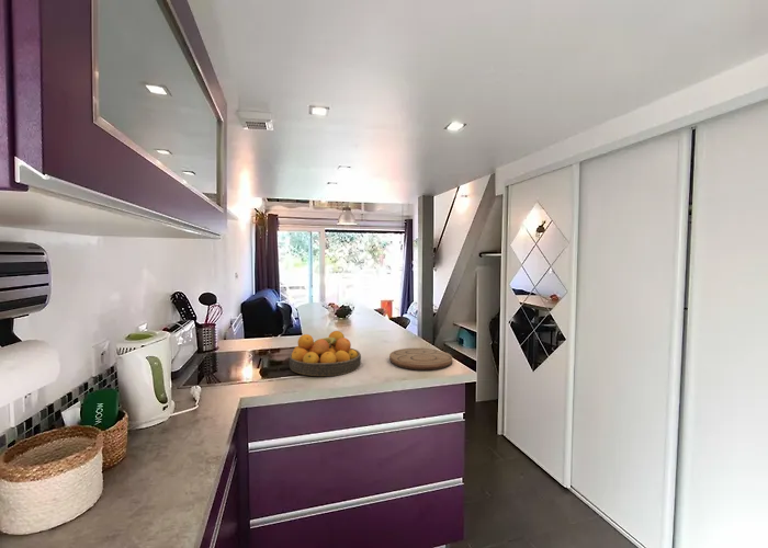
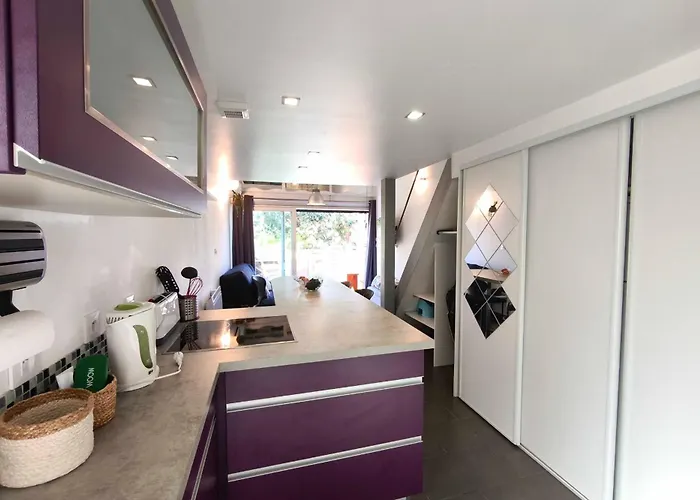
- fruit bowl (325, 349)
- cutting board (420, 357)
